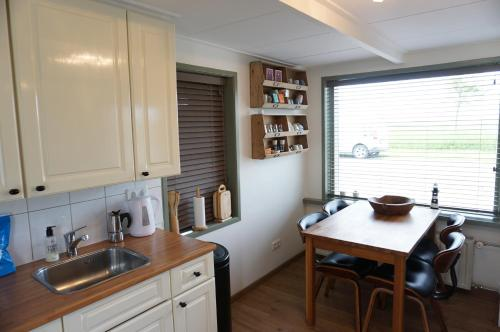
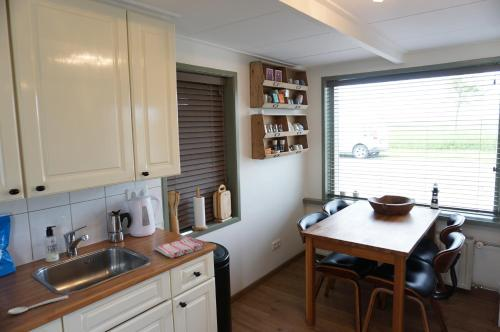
+ spoon (39, 303)
+ dish towel (180, 246)
